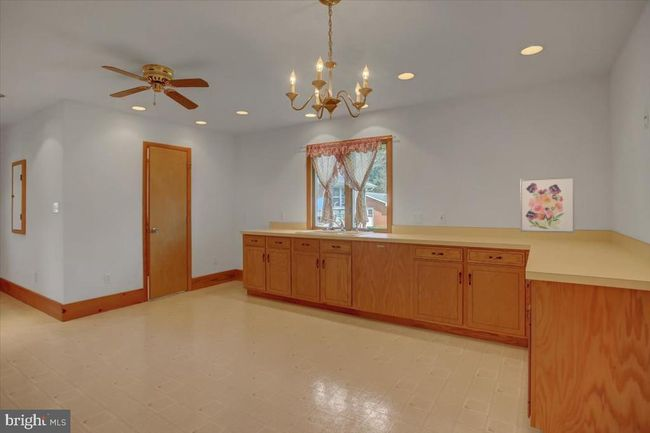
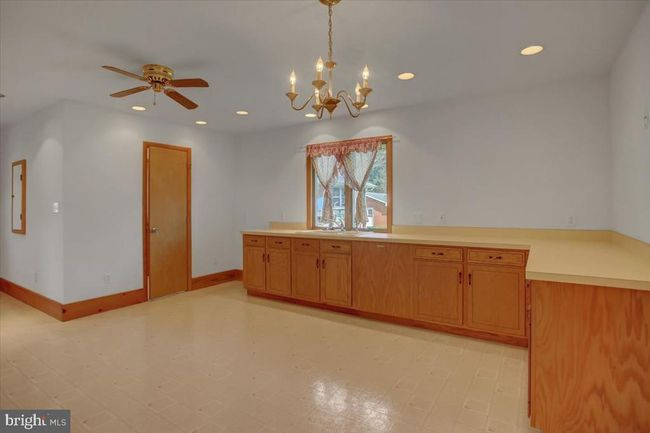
- wall art (546, 205)
